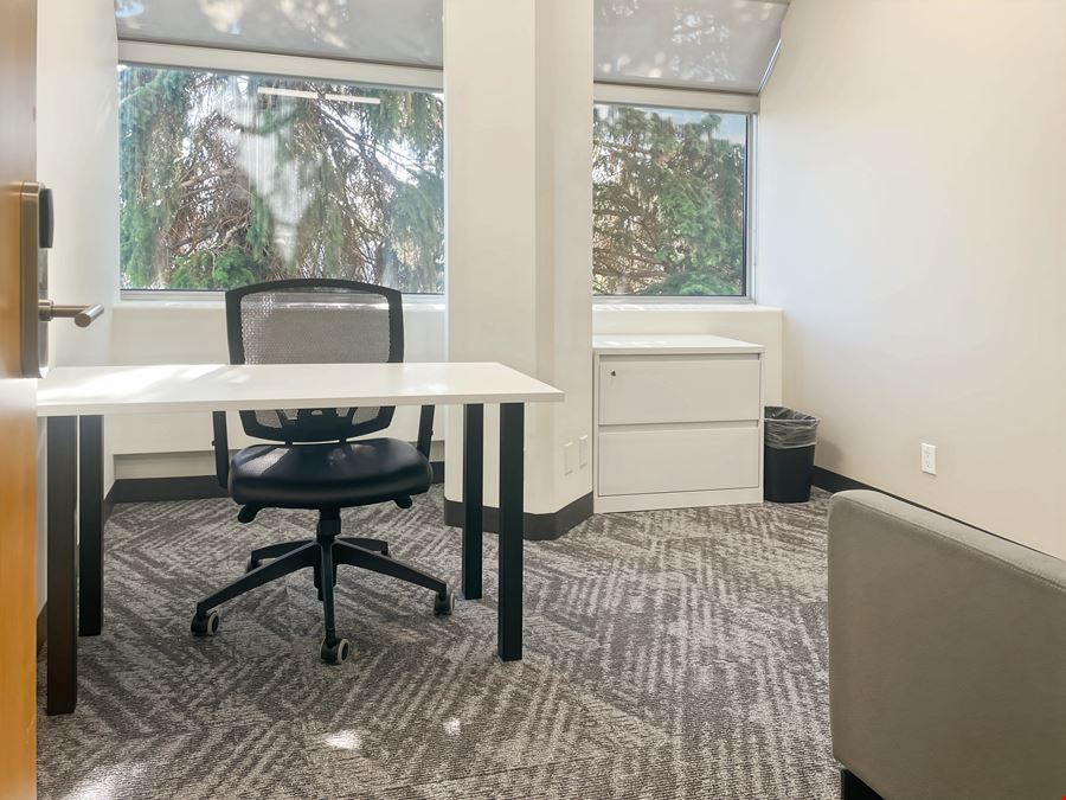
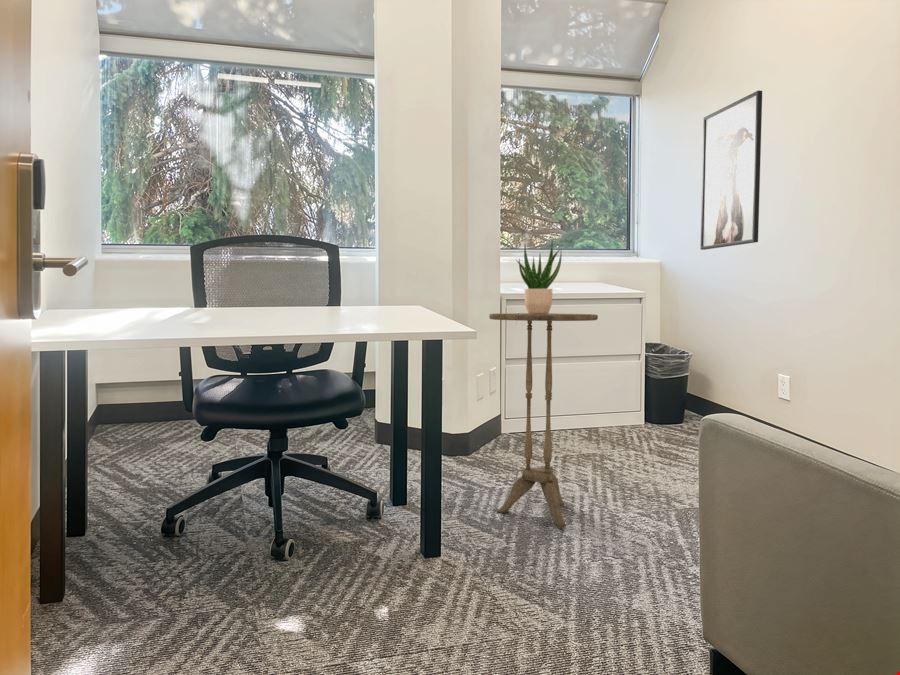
+ potted plant (540, 274)
+ side table (546, 414)
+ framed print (729, 175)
